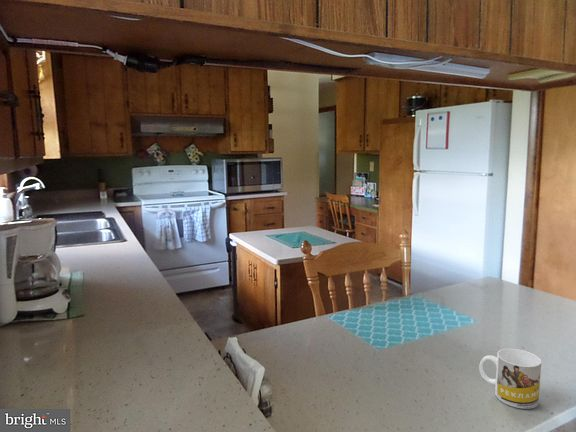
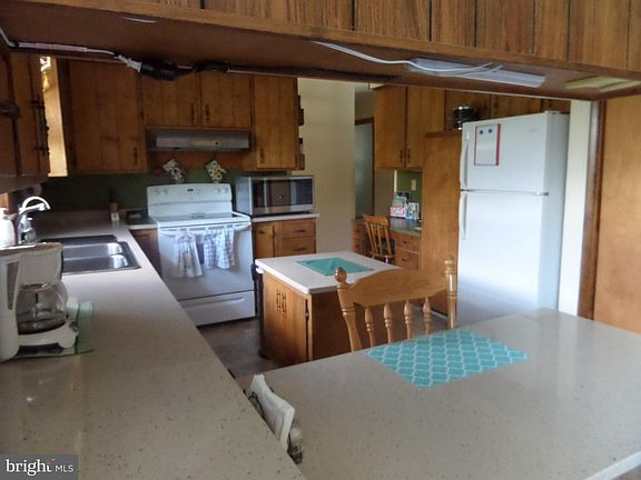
- mug (508, 374)
